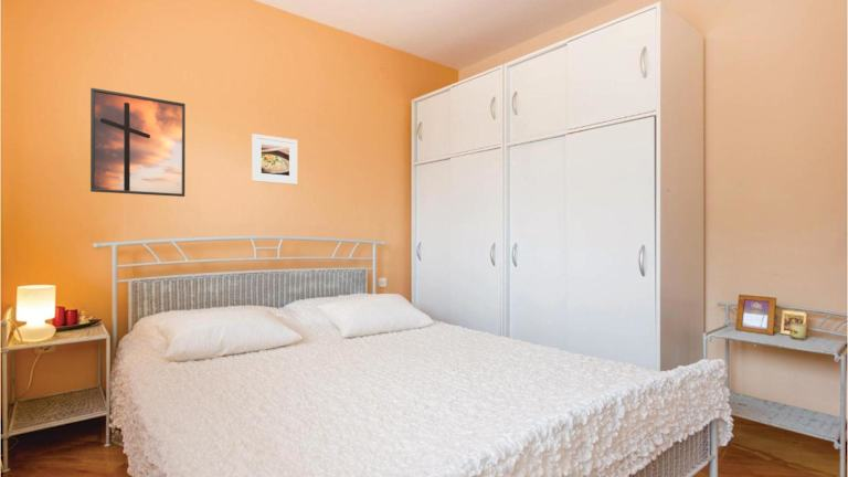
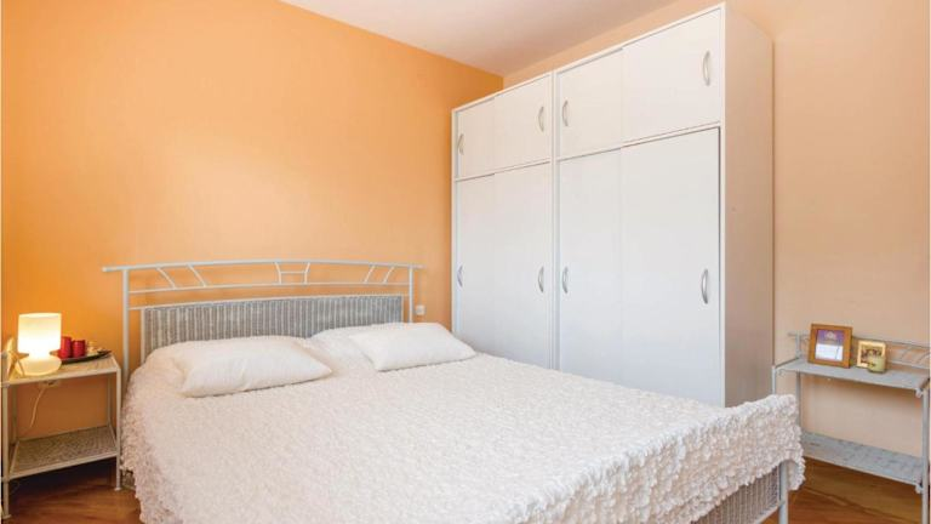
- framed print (275, 159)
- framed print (140, 145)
